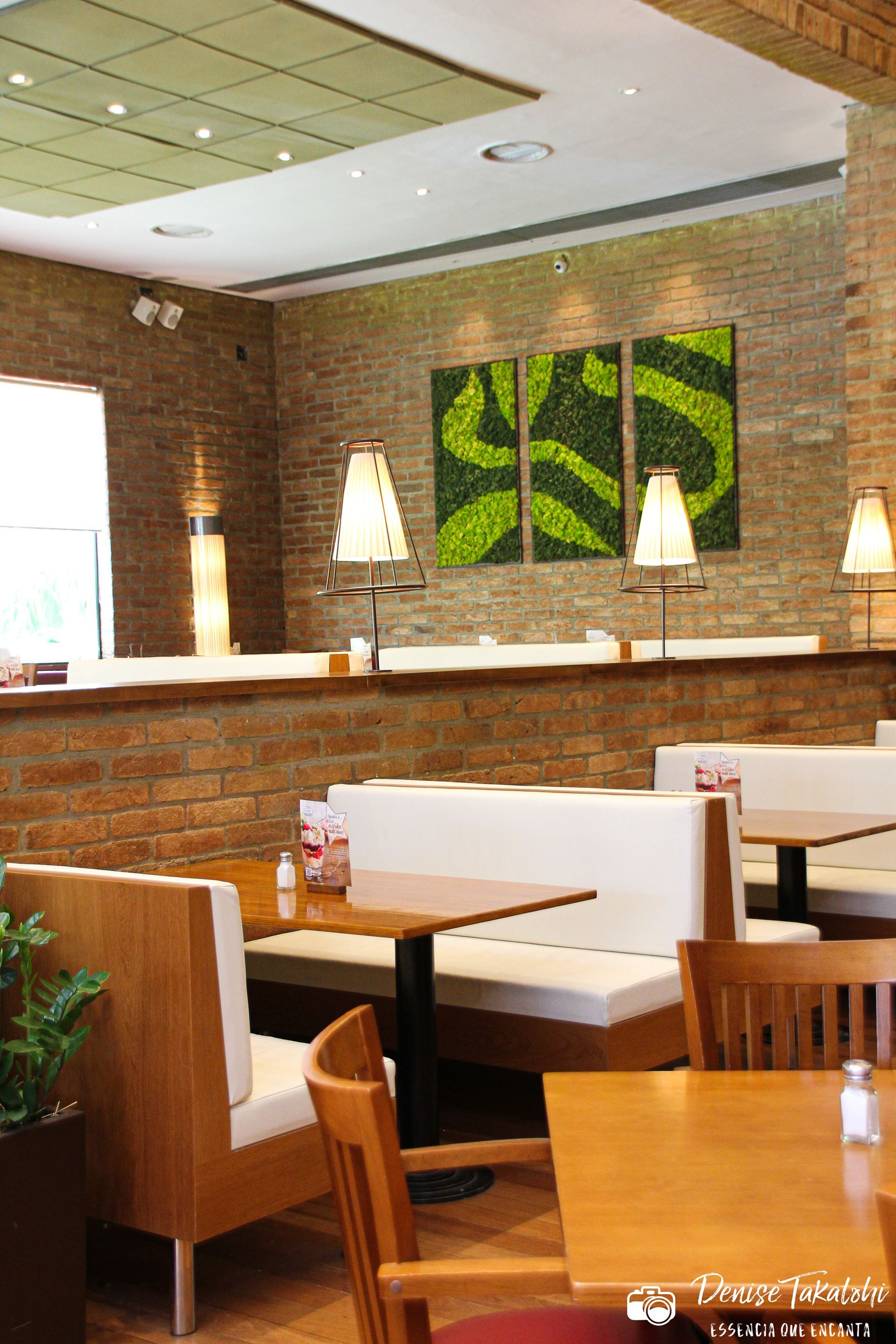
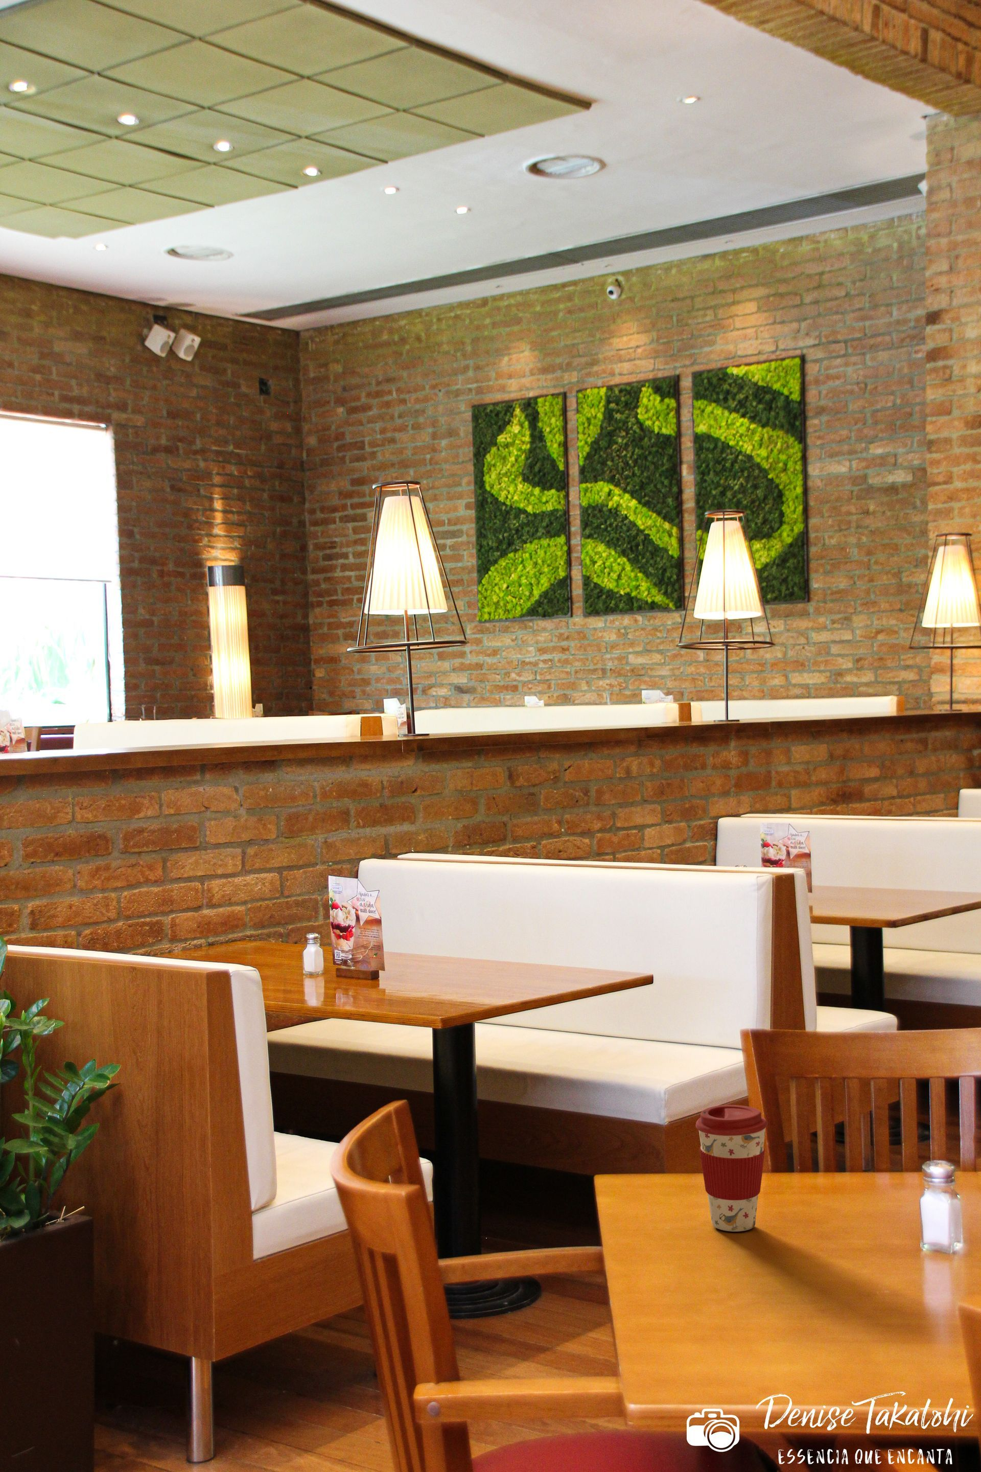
+ coffee cup (732, 1168)
